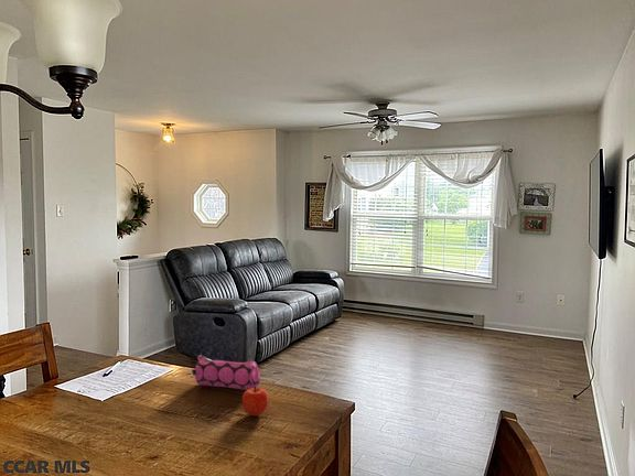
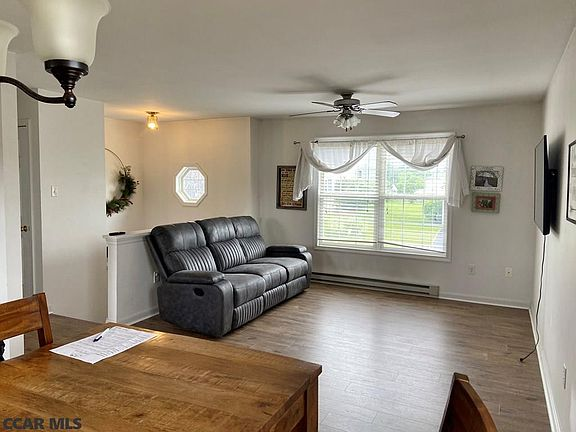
- pencil case (227, 371)
- fruit (255, 400)
